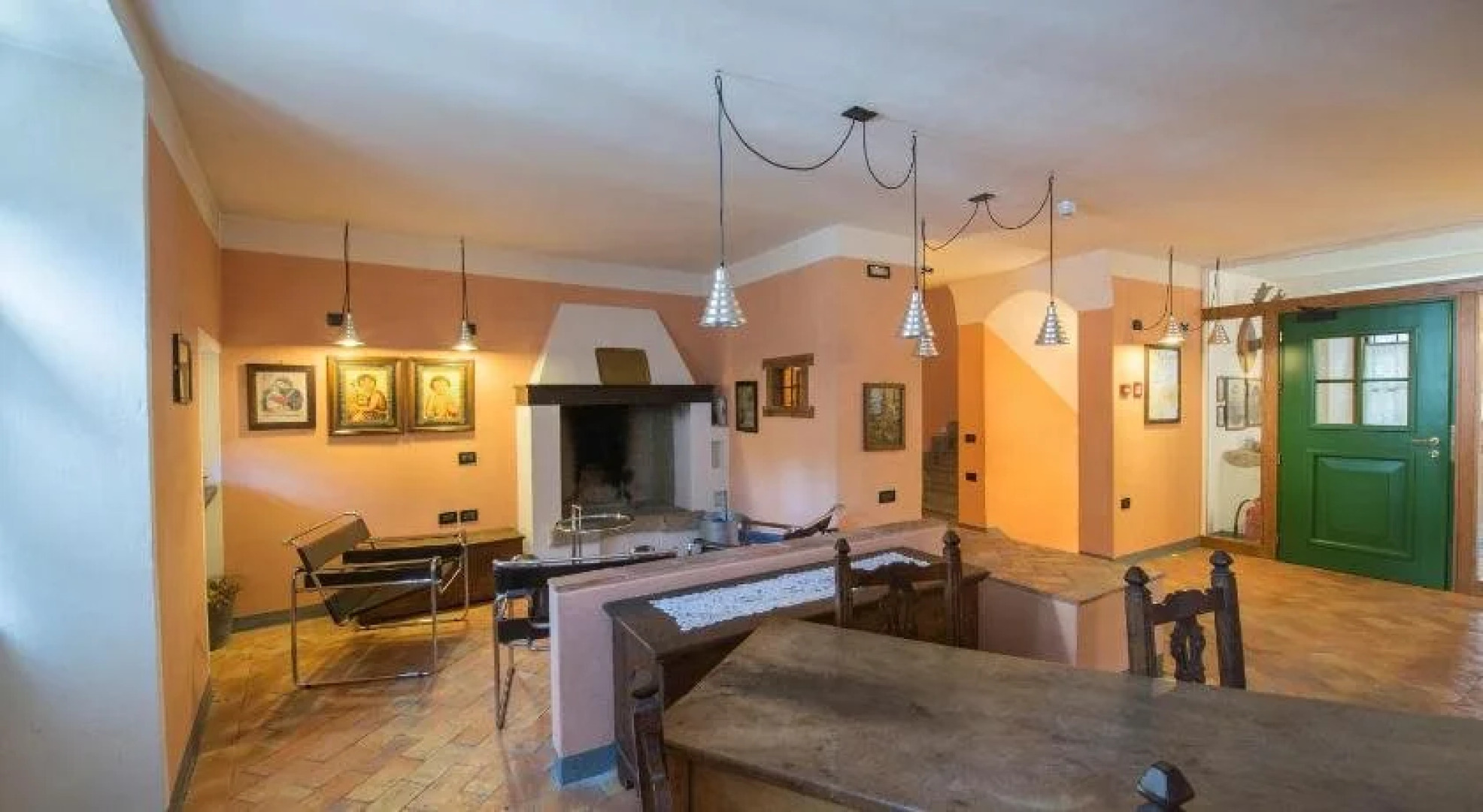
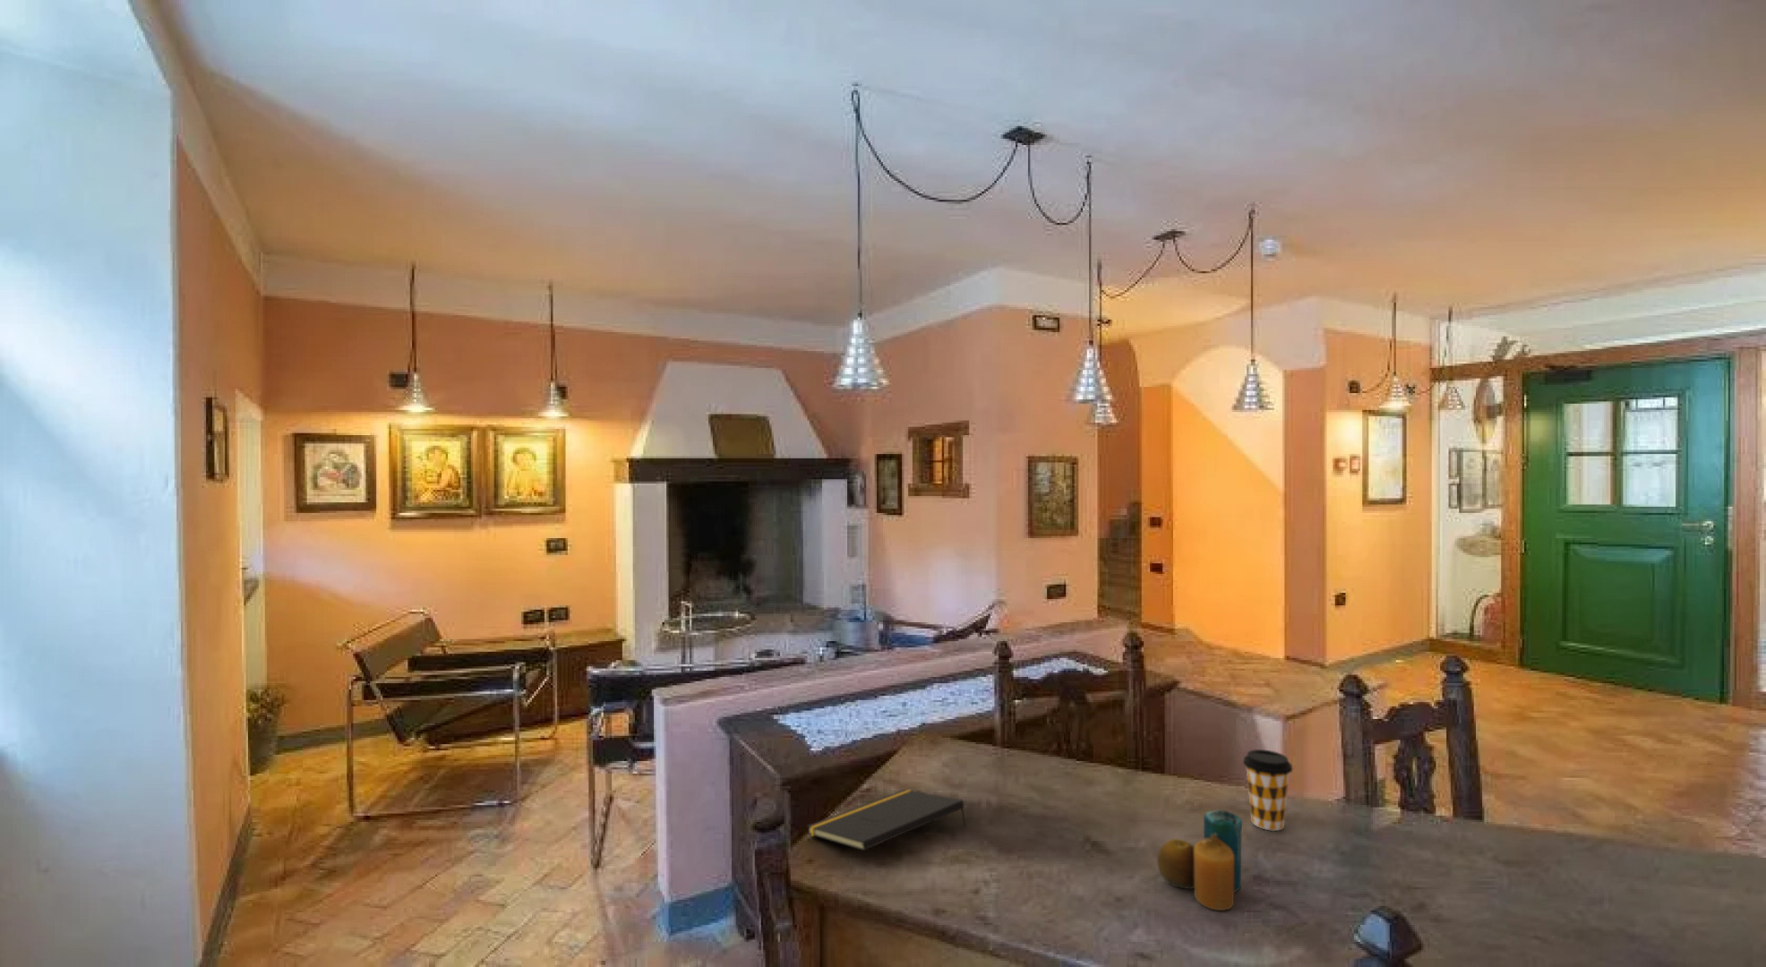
+ candle (1200, 854)
+ coffee cup (1267, 790)
+ notepad (886, 817)
